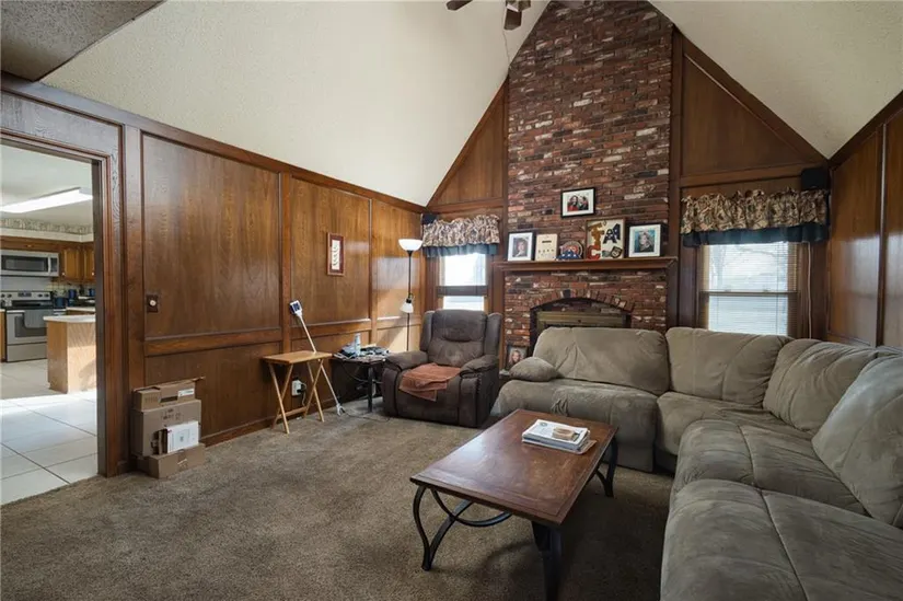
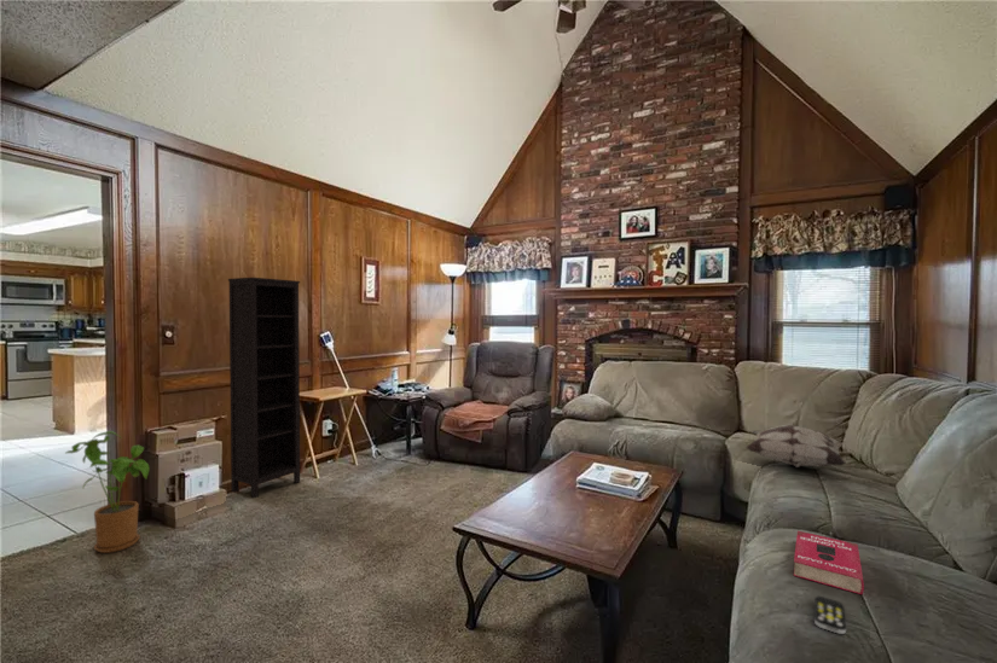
+ bookcase (266, 383)
+ remote control (829, 613)
+ decorative pillow (793, 444)
+ house plant (117, 488)
+ book (827, 559)
